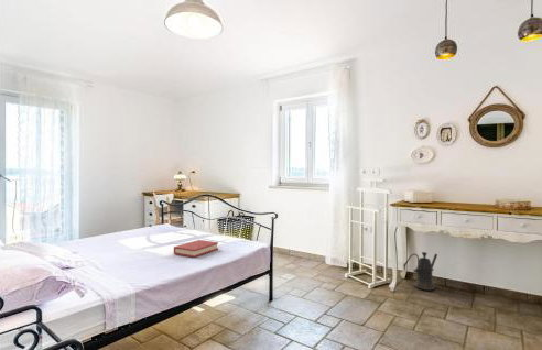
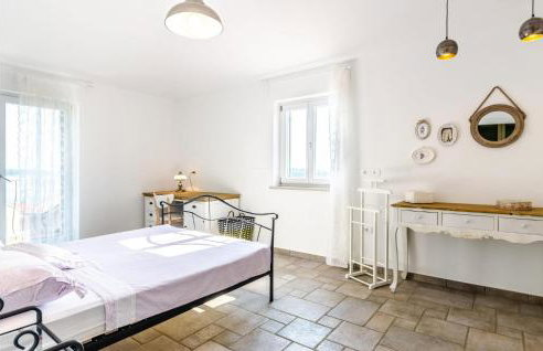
- watering can (421, 270)
- hardback book (196, 248)
